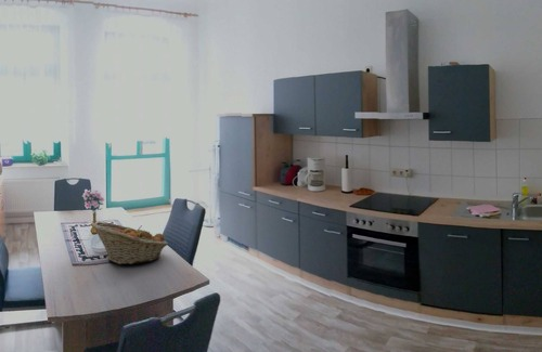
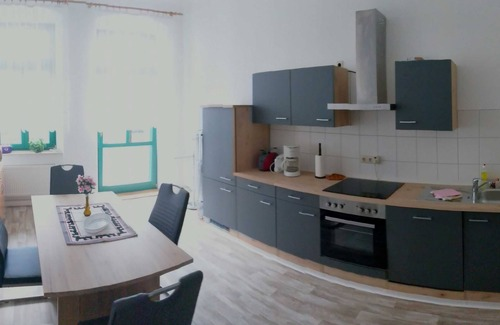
- fruit basket (130, 239)
